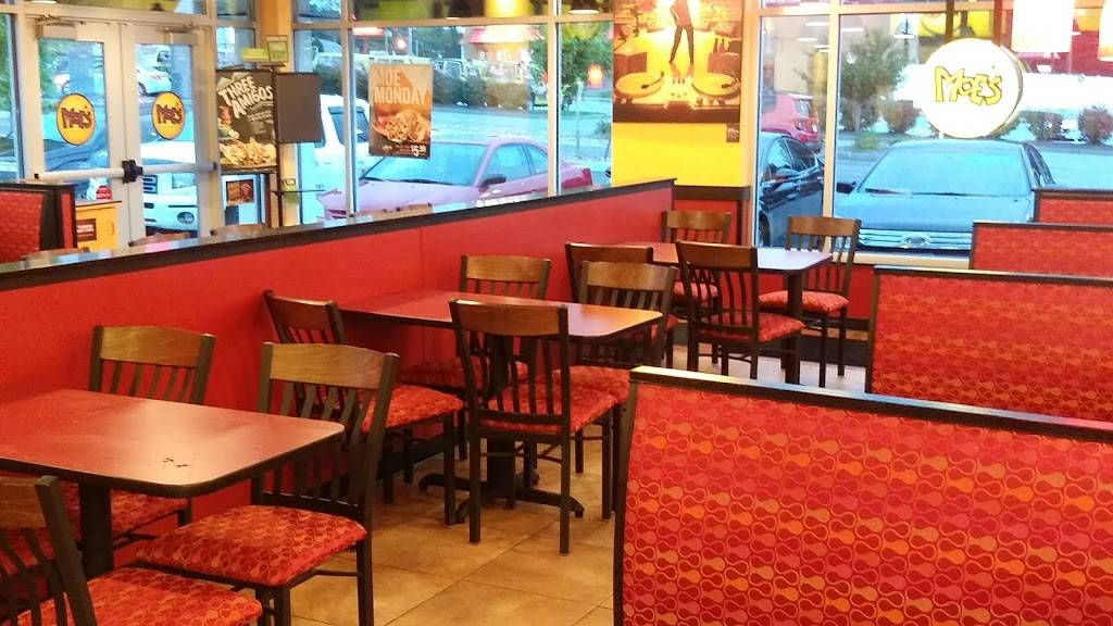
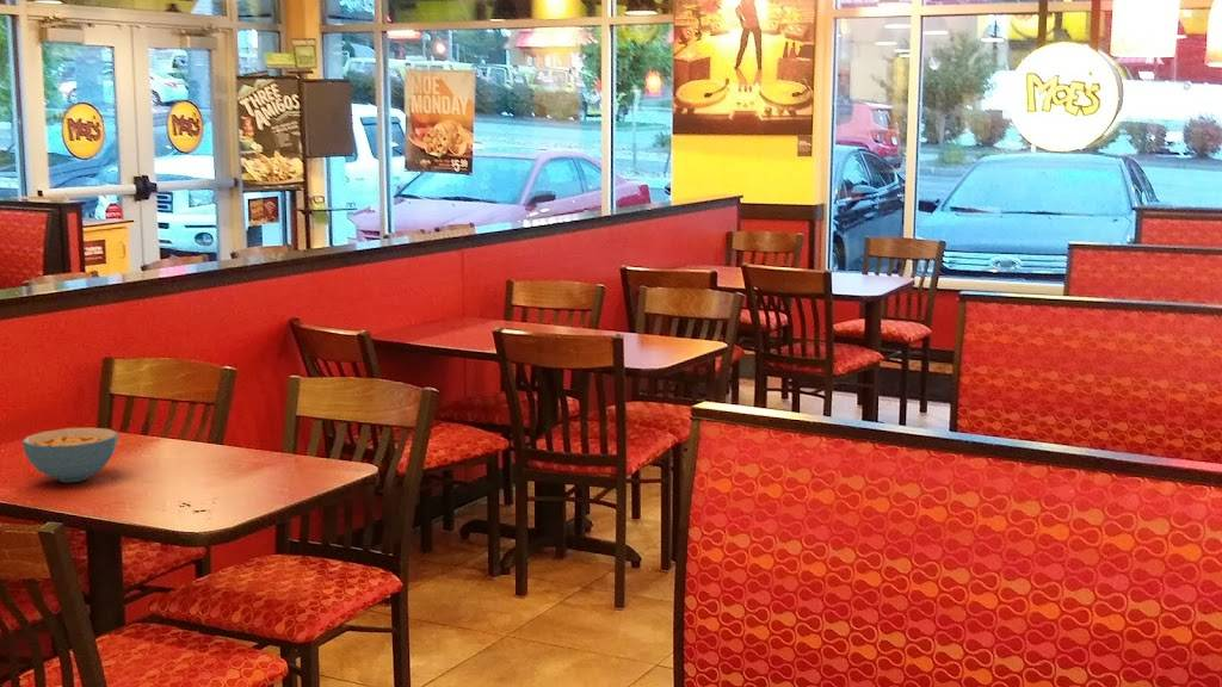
+ cereal bowl (72, 457)
